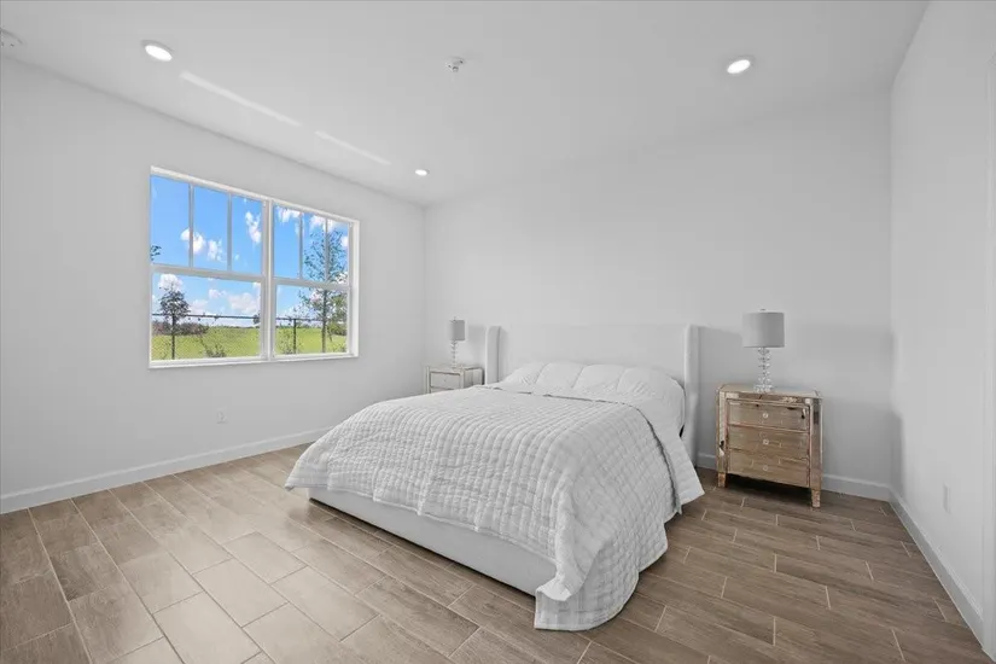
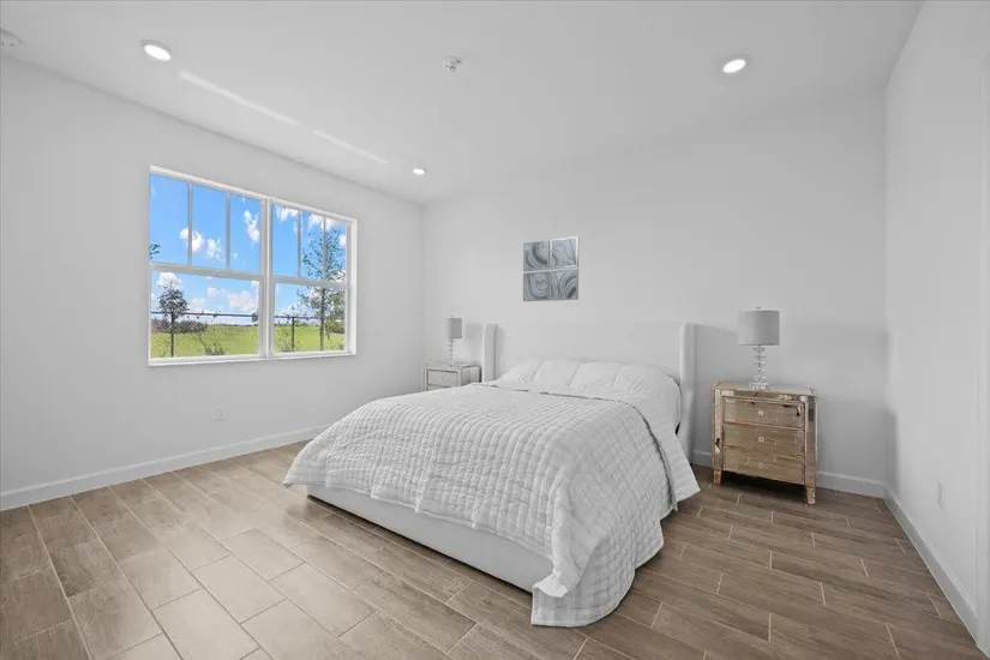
+ wall art (548, 269)
